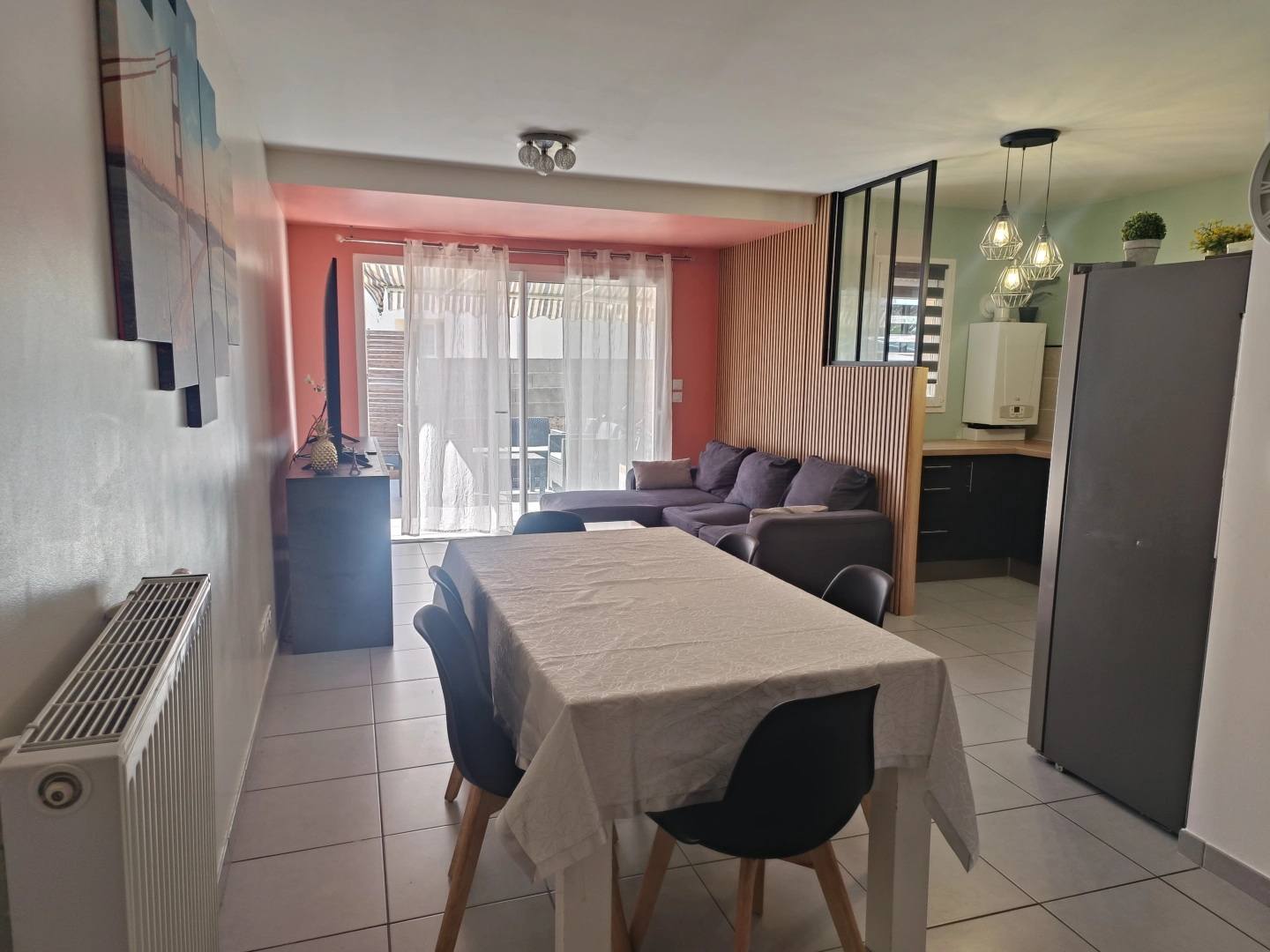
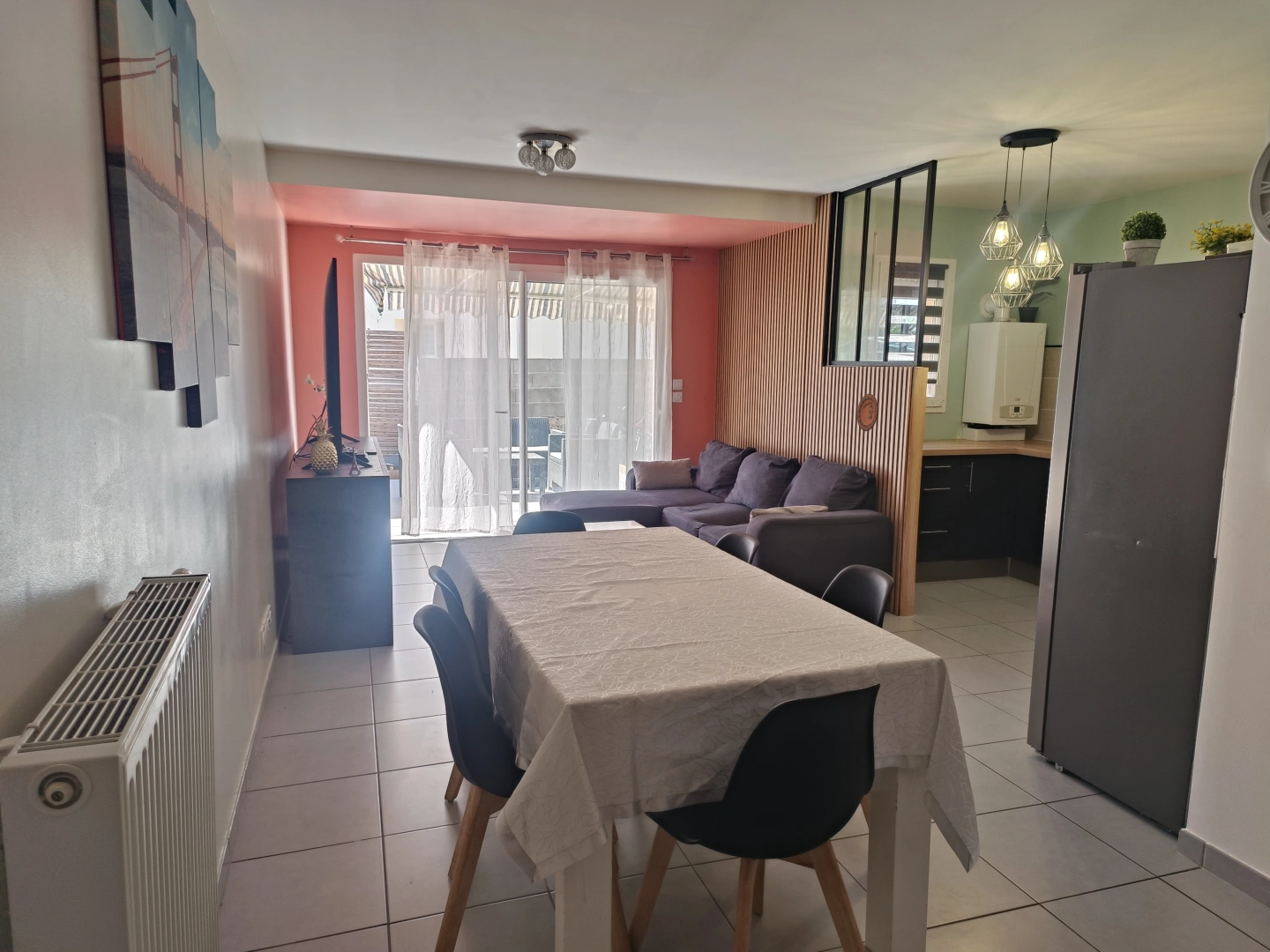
+ decorative plate (868, 413)
